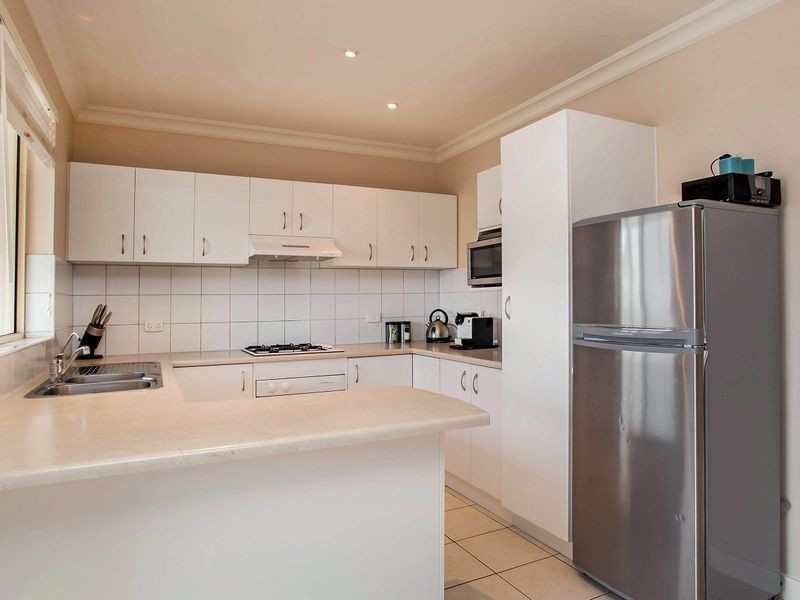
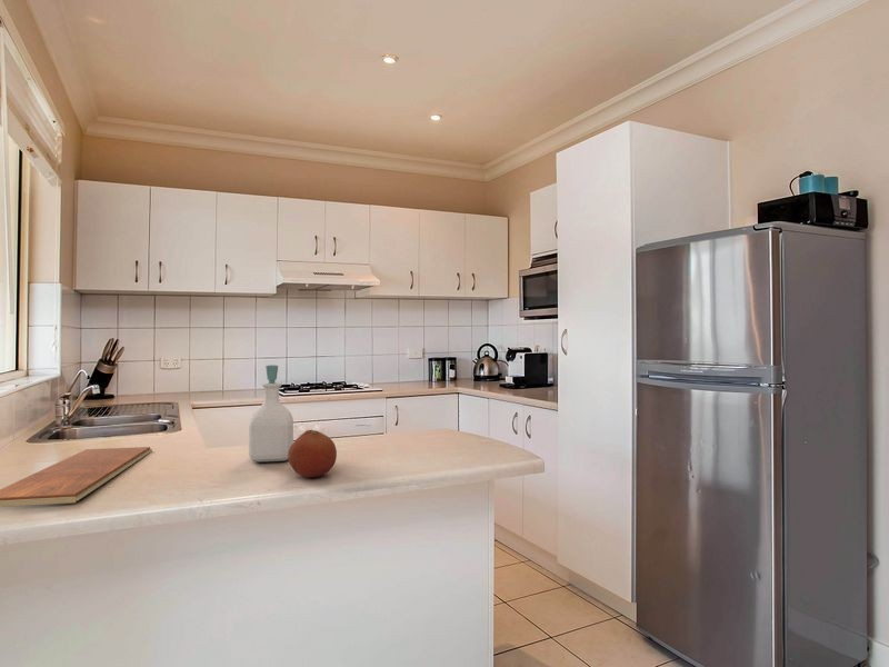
+ soap bottle (271, 411)
+ fruit (312, 452)
+ chopping board (82, 471)
